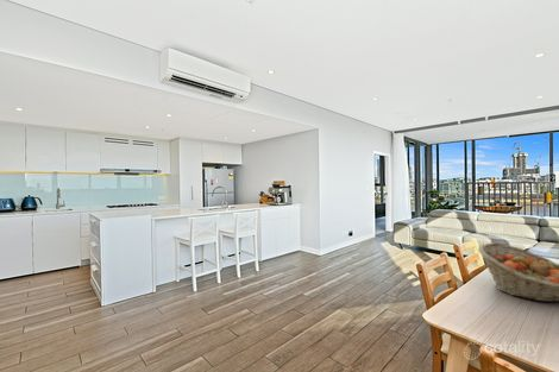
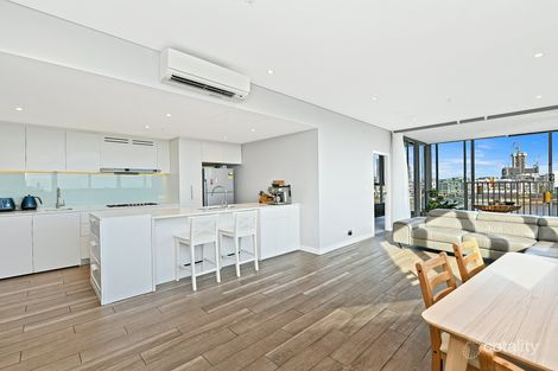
- fruit basket (525, 269)
